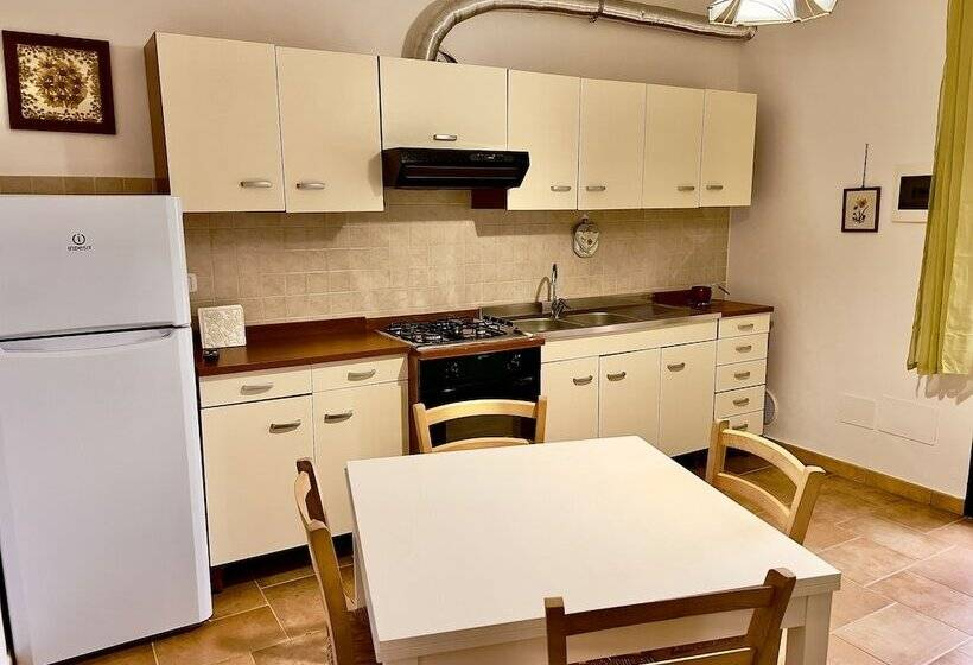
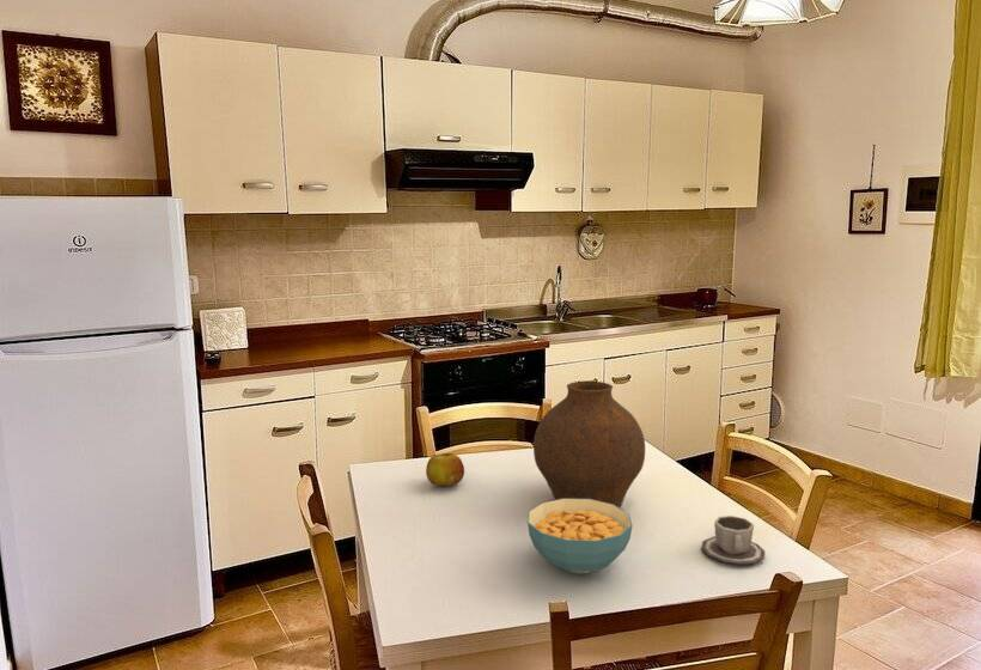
+ fruit (445, 469)
+ cup (733, 537)
+ vase (589, 444)
+ cereal bowl (578, 542)
